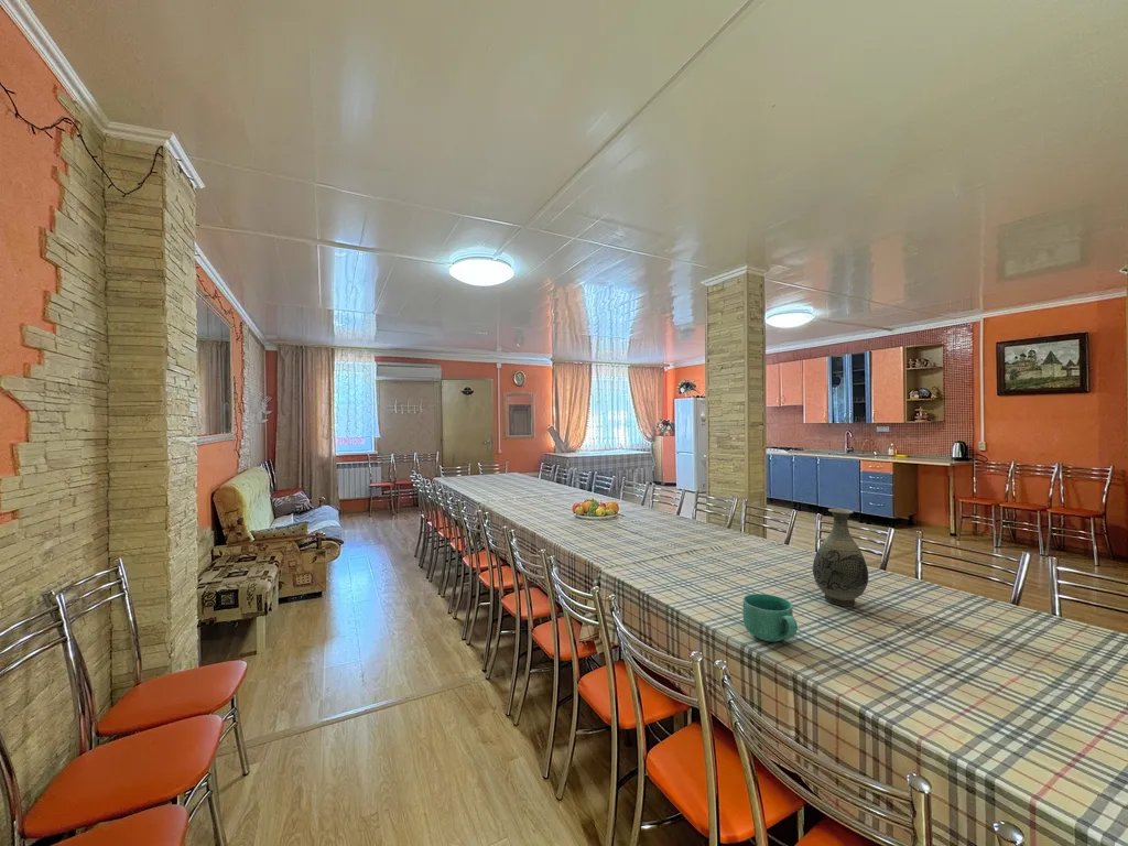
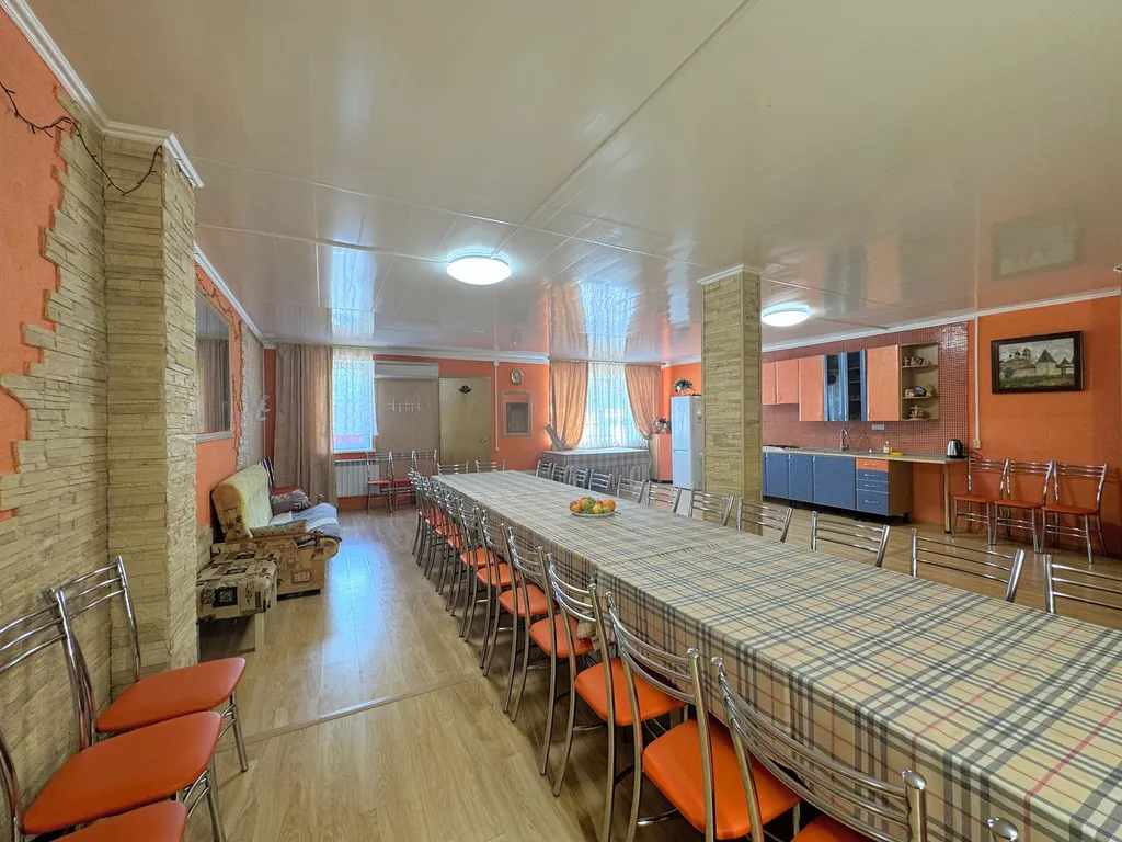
- mug (771, 621)
- vase (839, 555)
